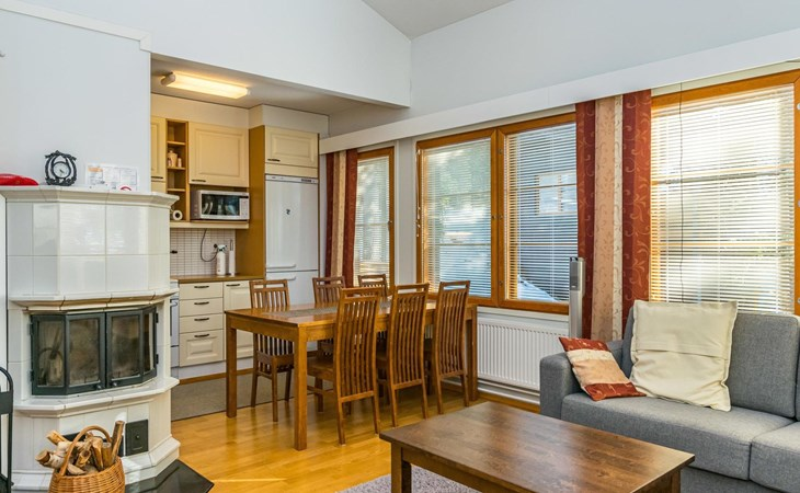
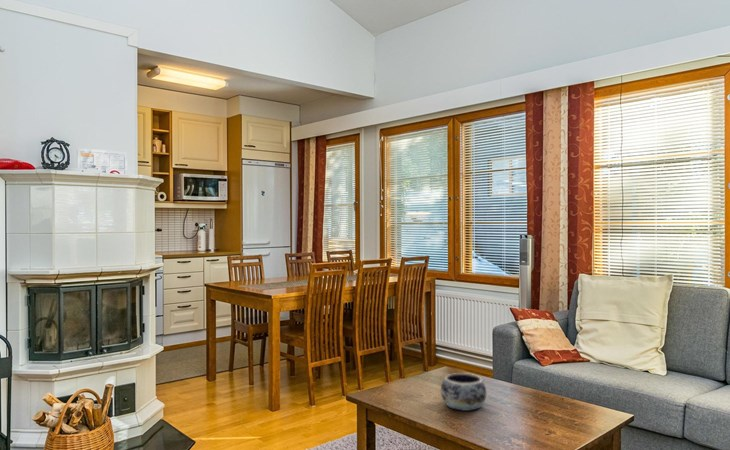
+ decorative bowl (463, 391)
